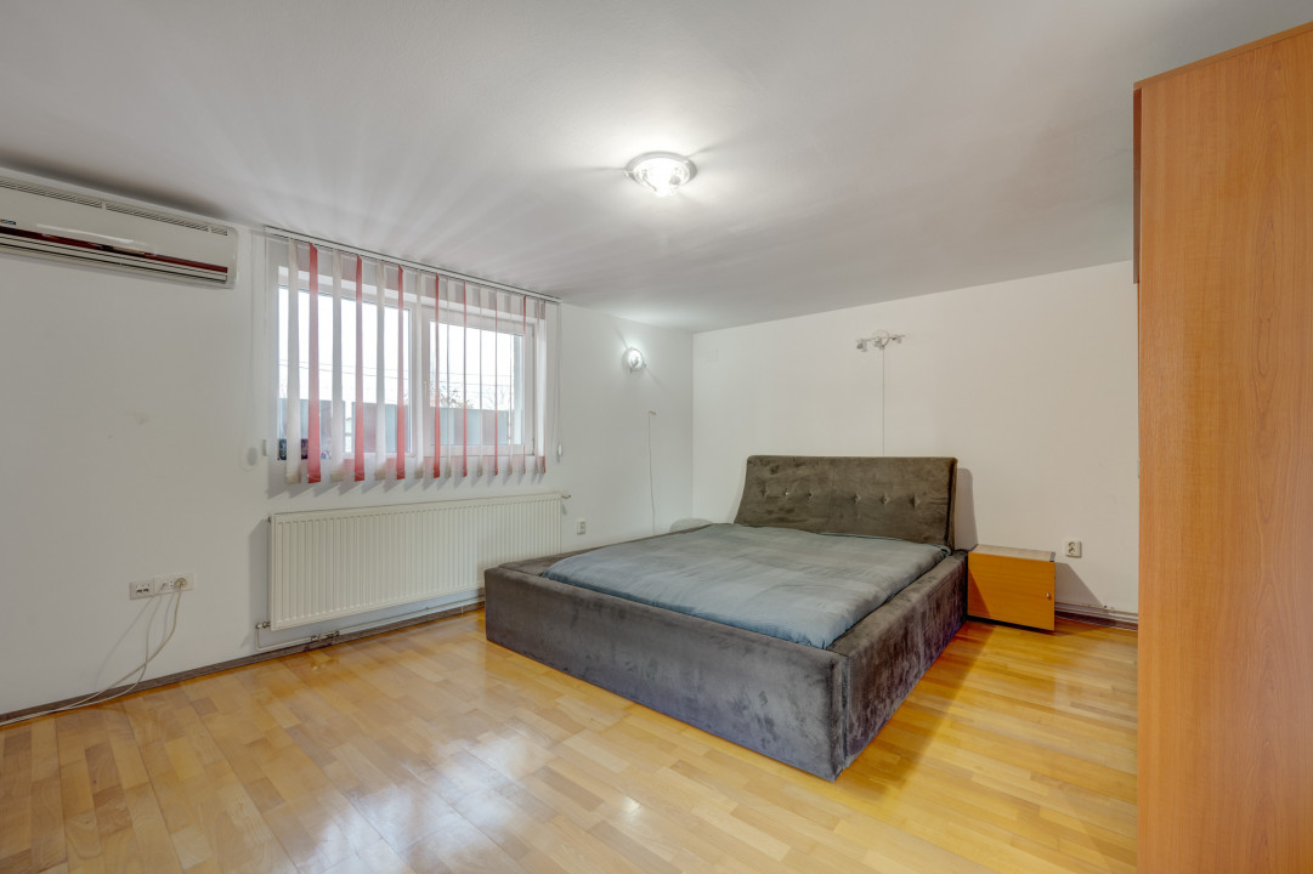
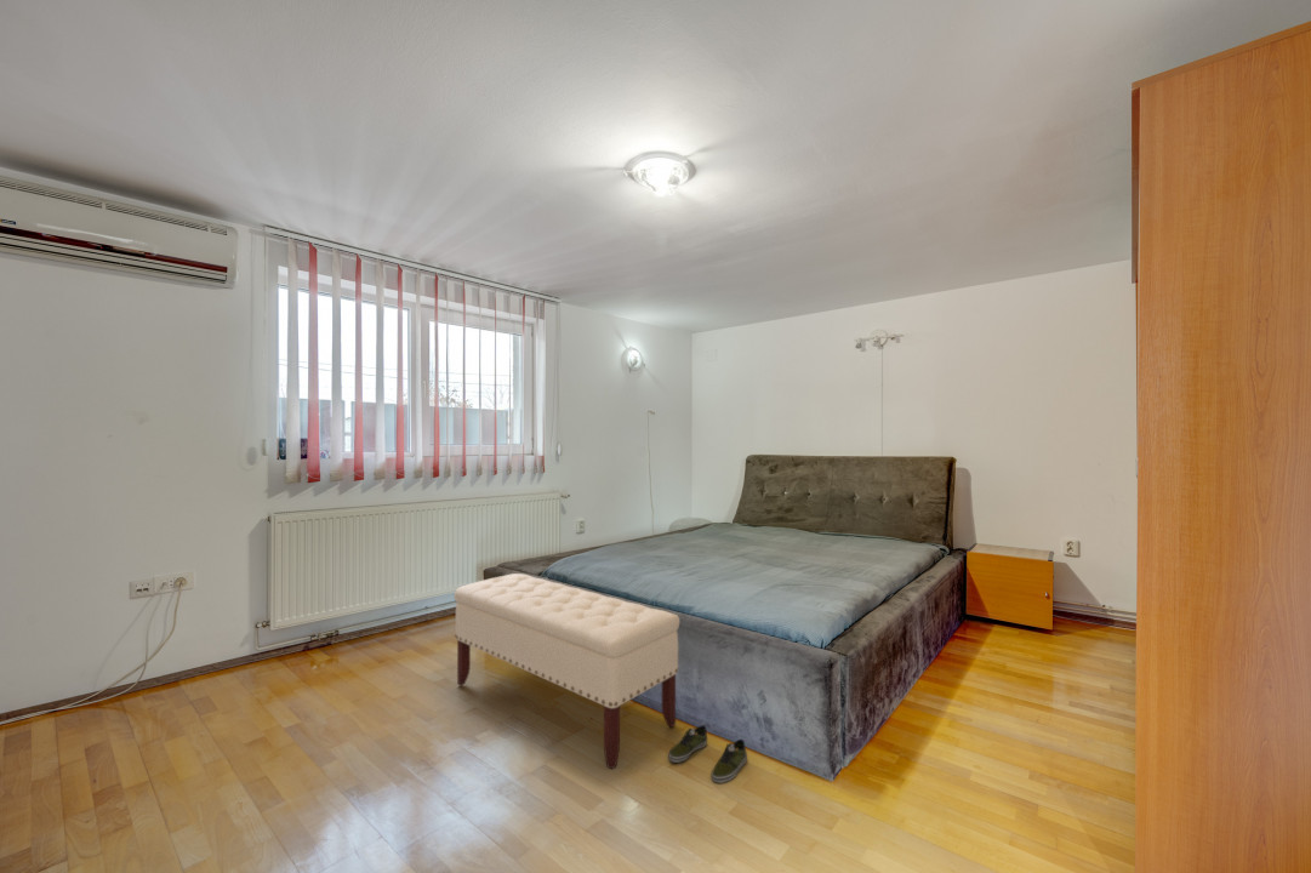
+ shoe (703, 746)
+ bench (558, 650)
